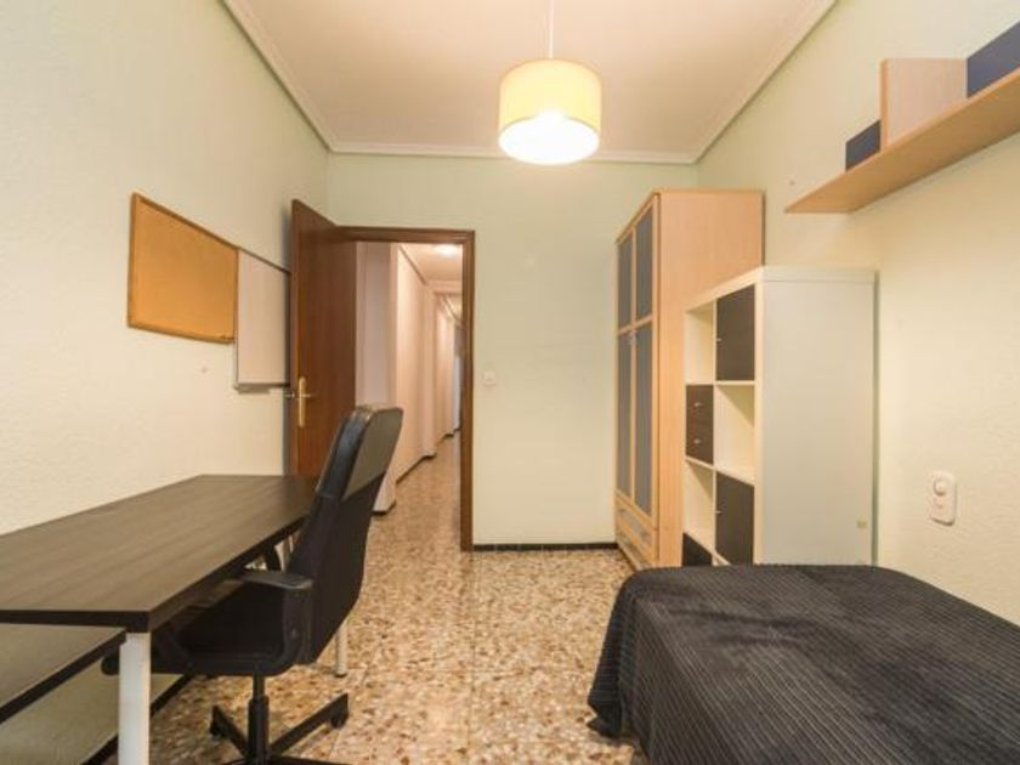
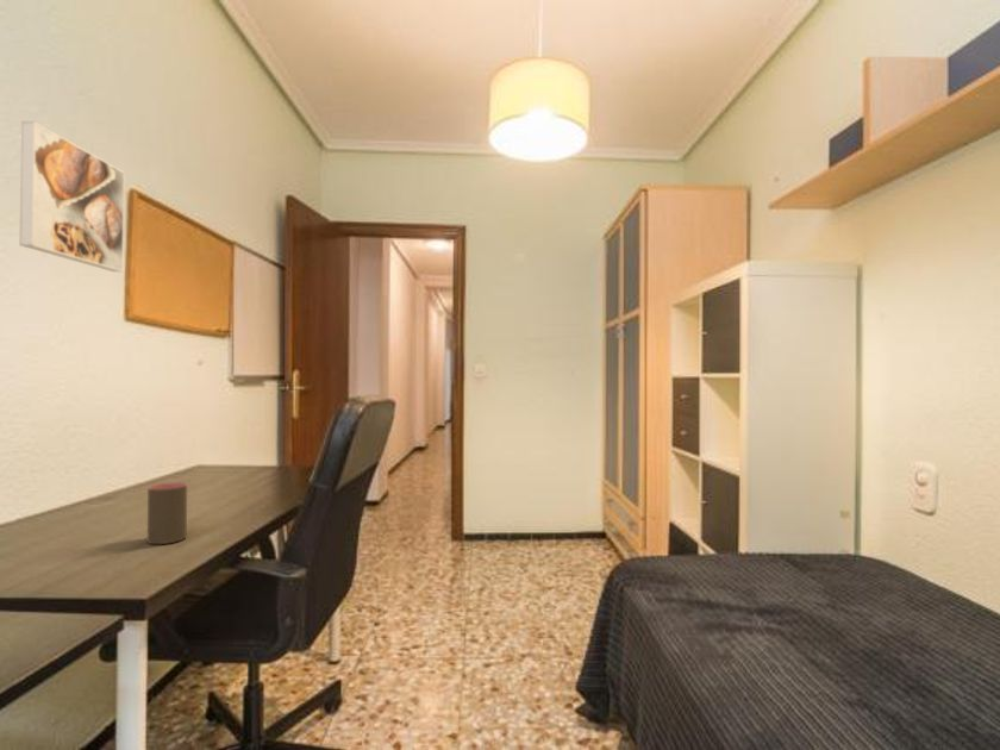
+ cup (167, 512)
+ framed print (77, 204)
